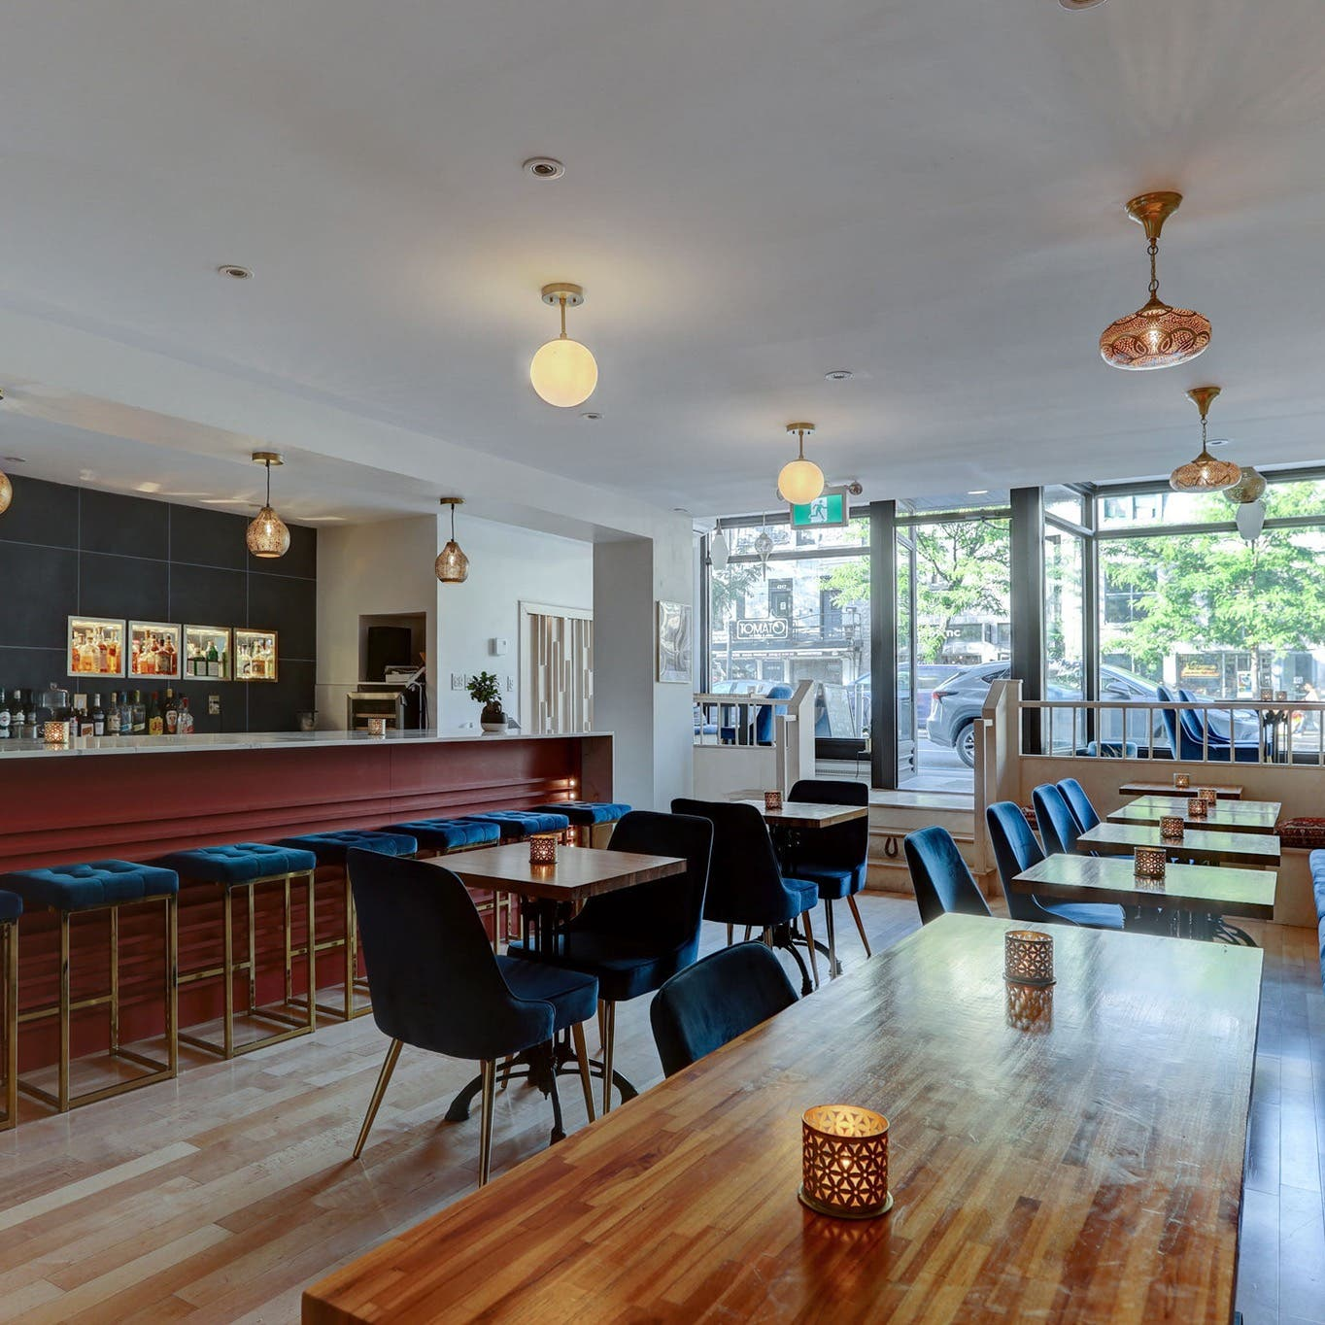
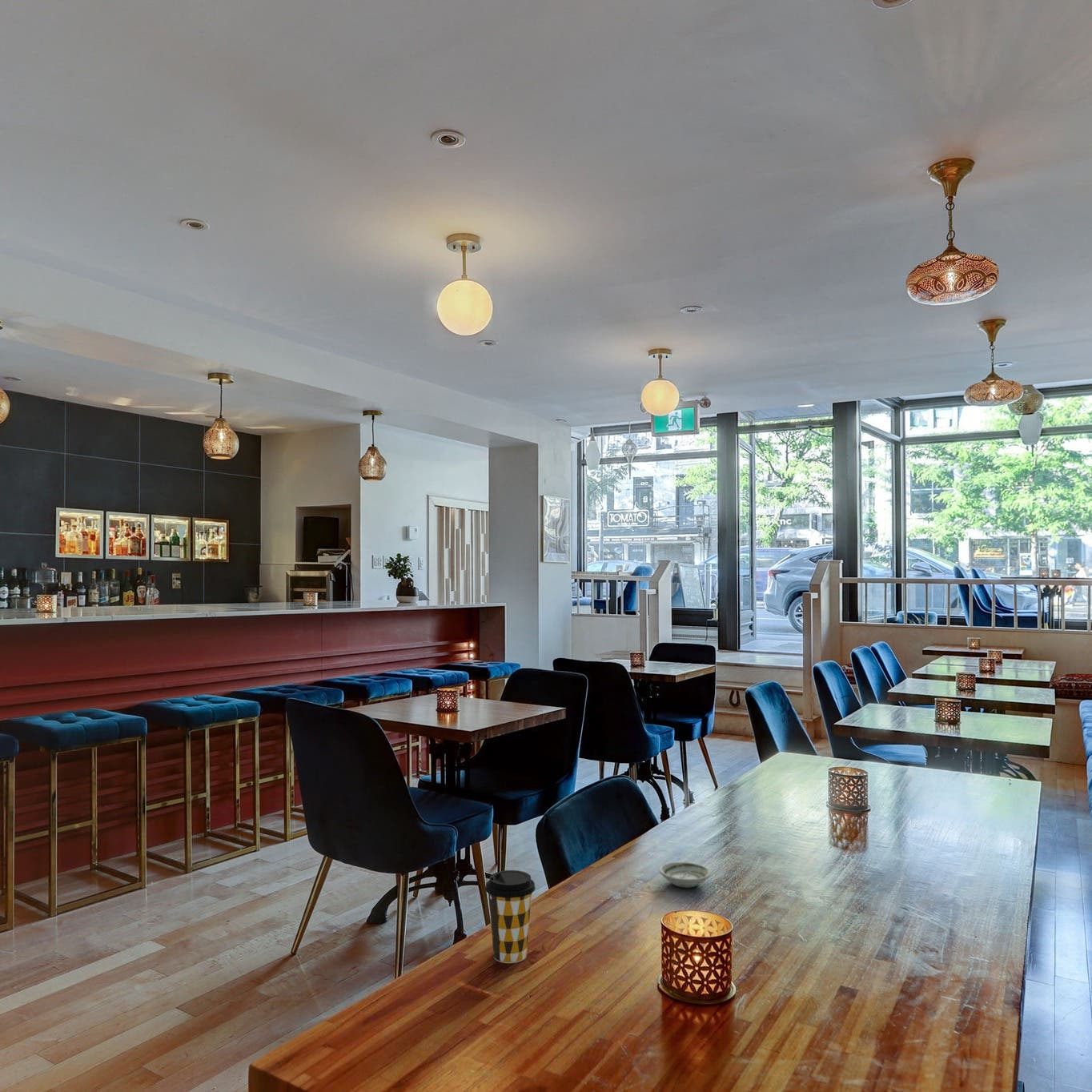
+ saucer (685, 876)
+ coffee cup (510, 917)
